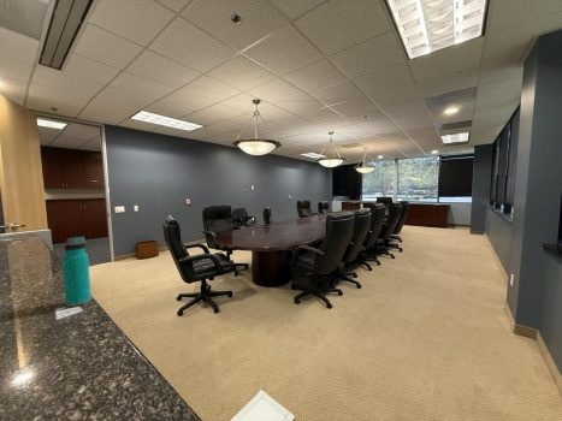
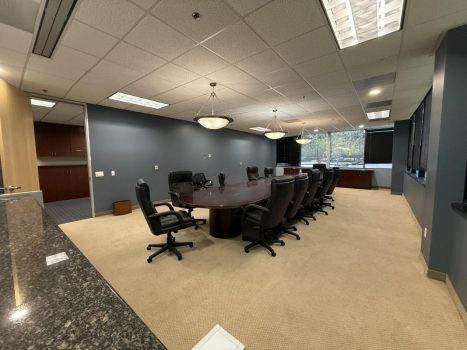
- water bottle (76, 269)
